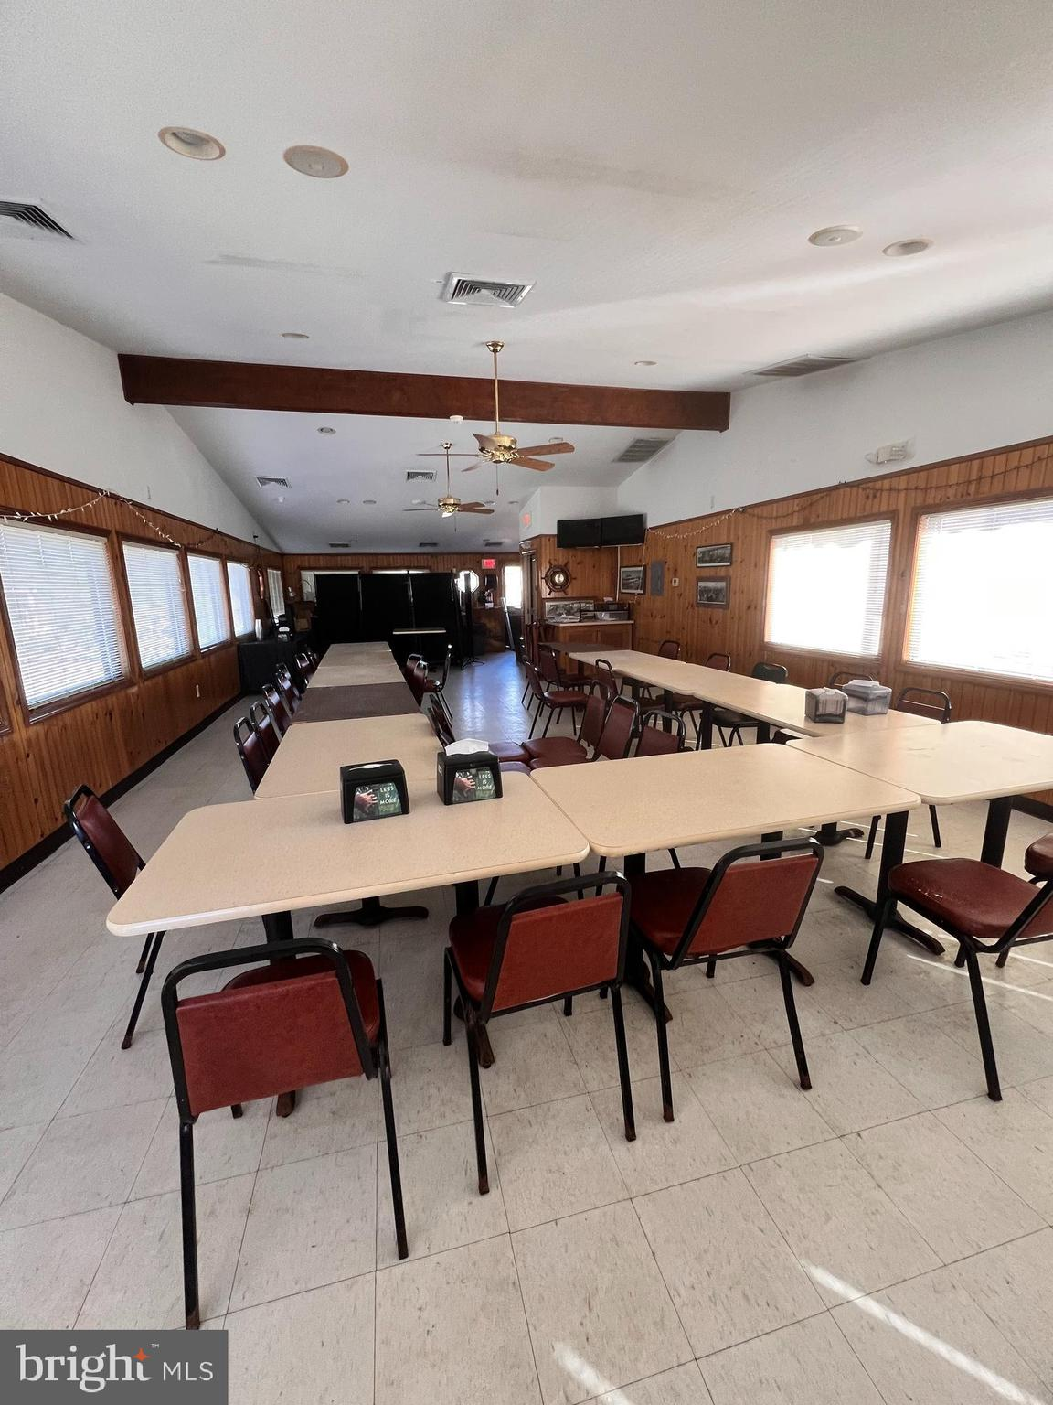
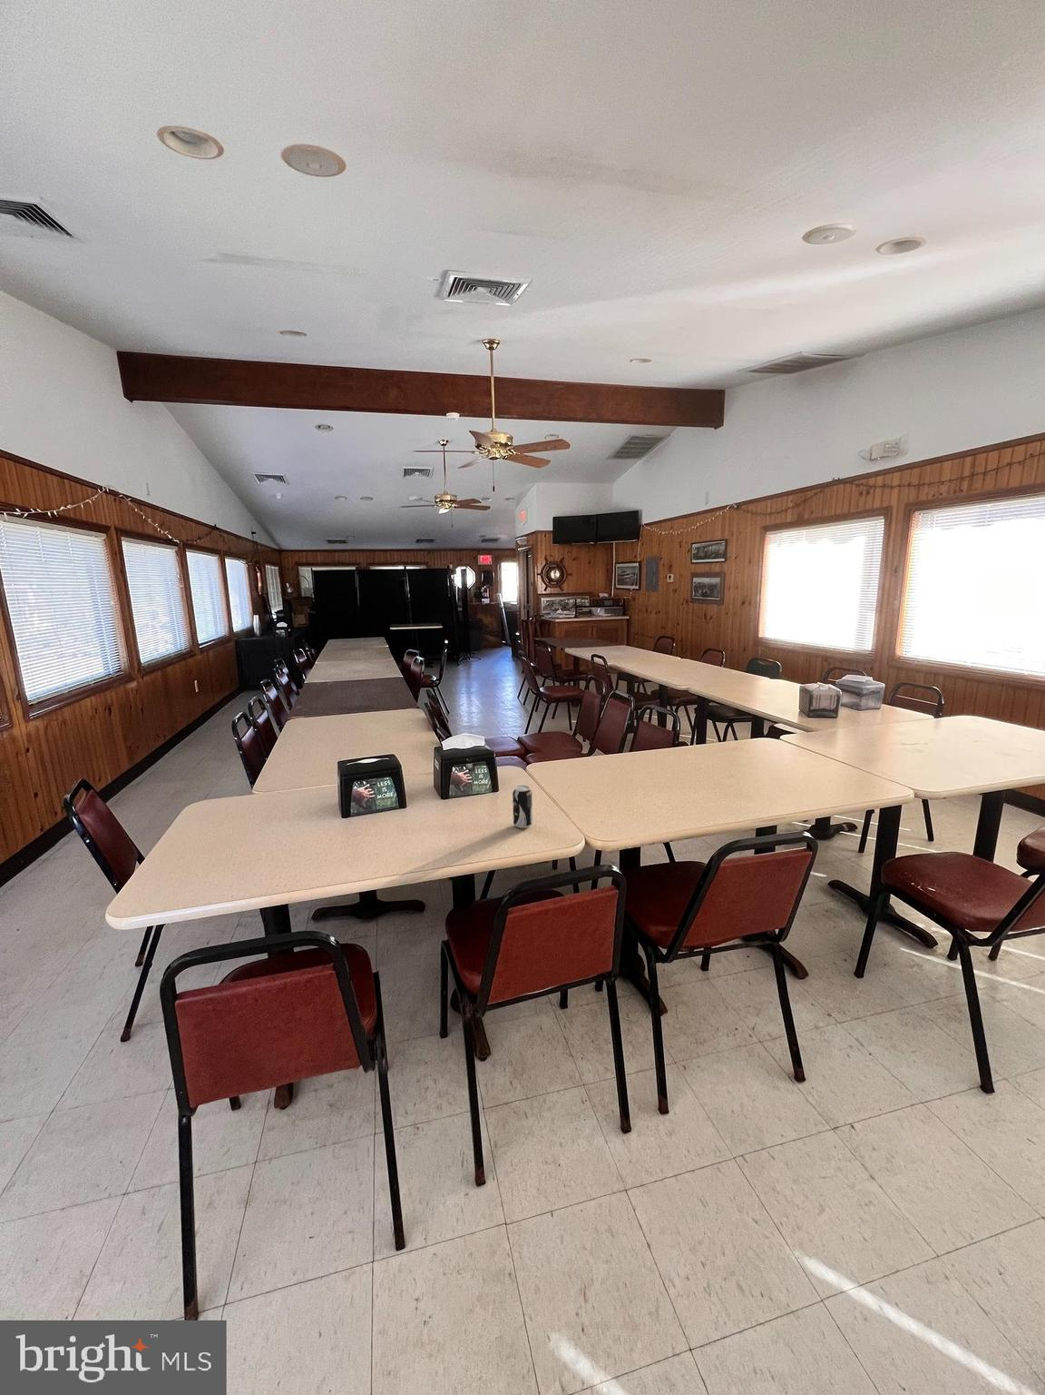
+ beverage can (522, 806)
